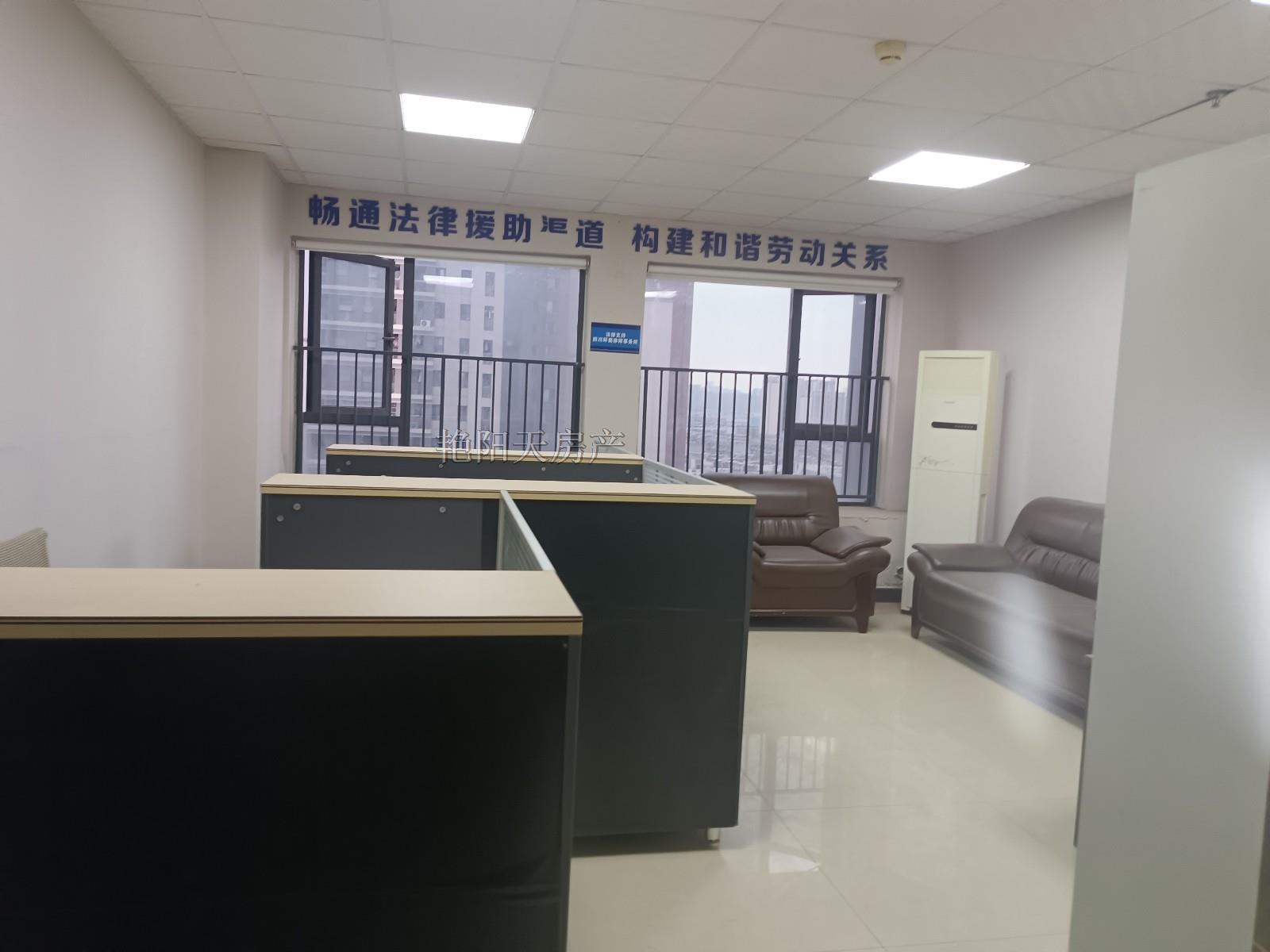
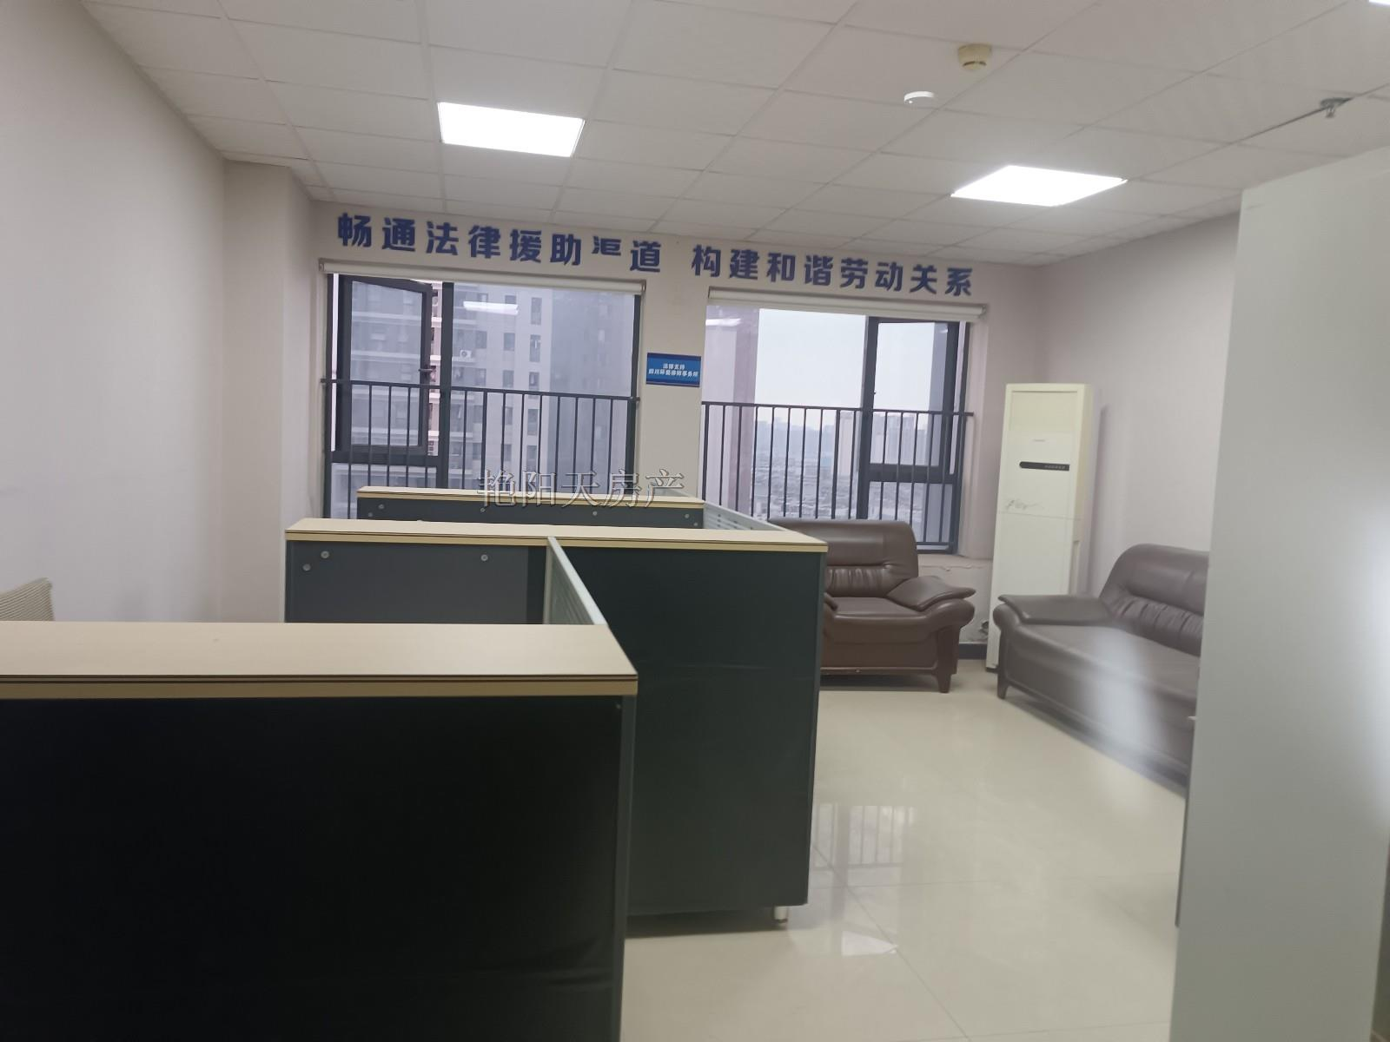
+ smoke detector (920, 99)
